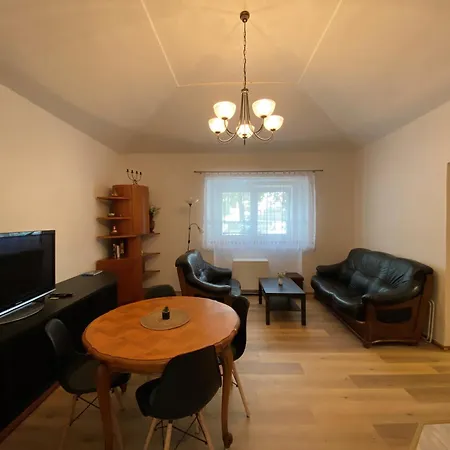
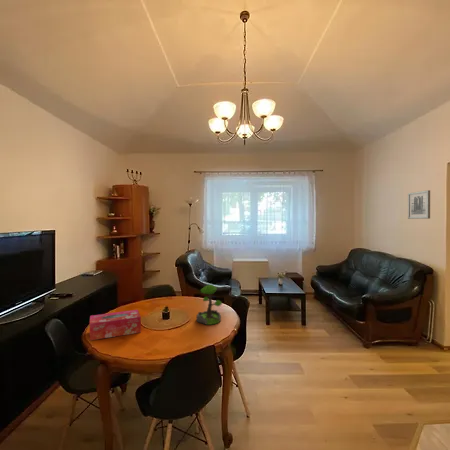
+ wall art (418, 205)
+ tissue box (115, 324)
+ plant (209, 302)
